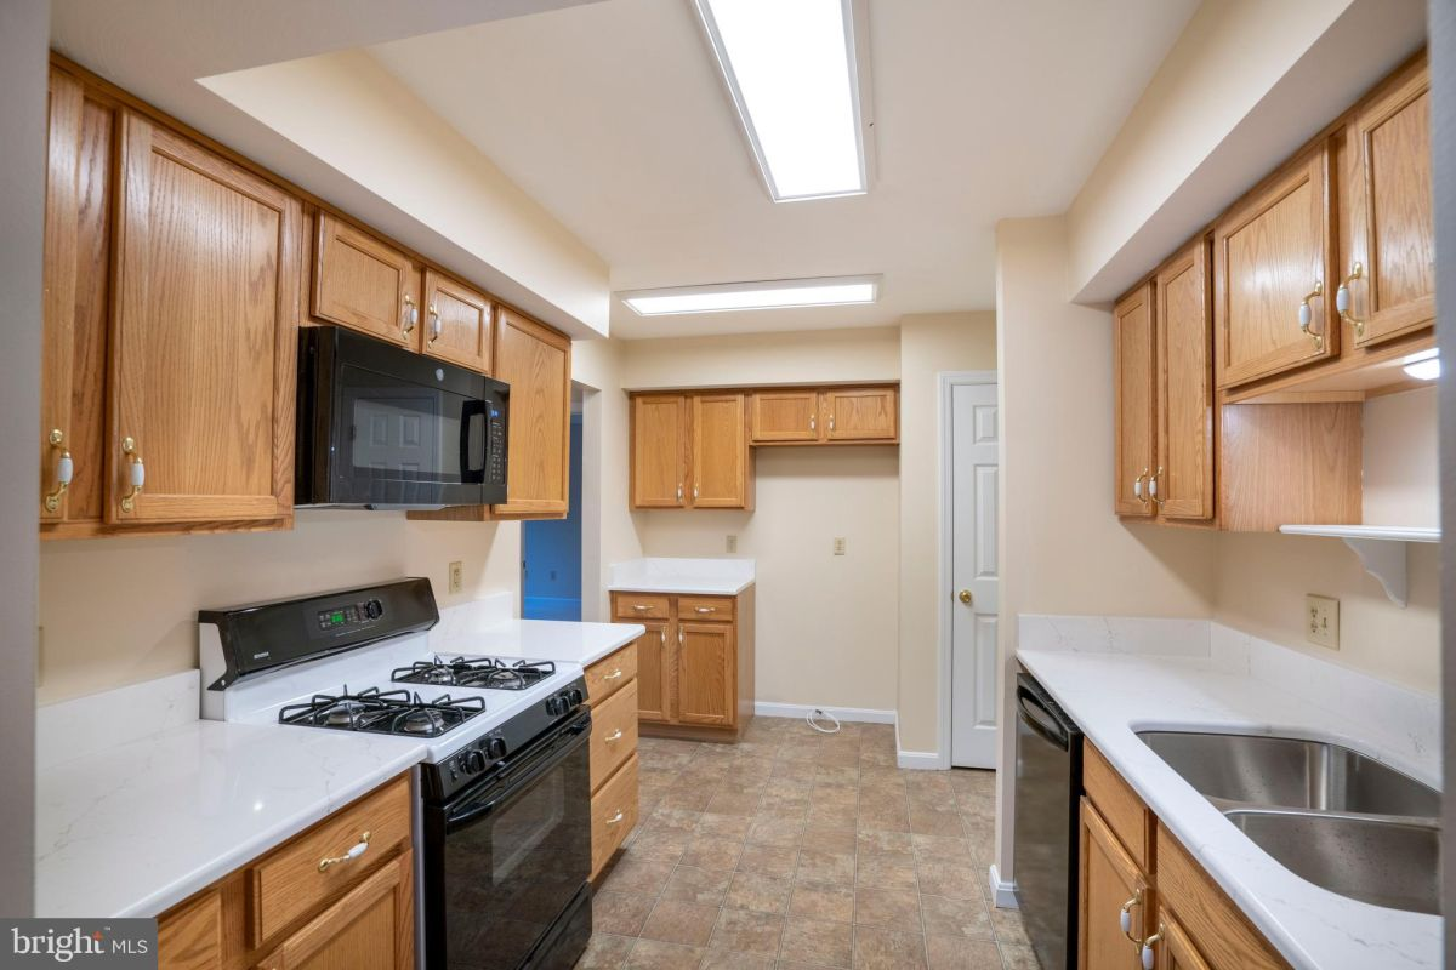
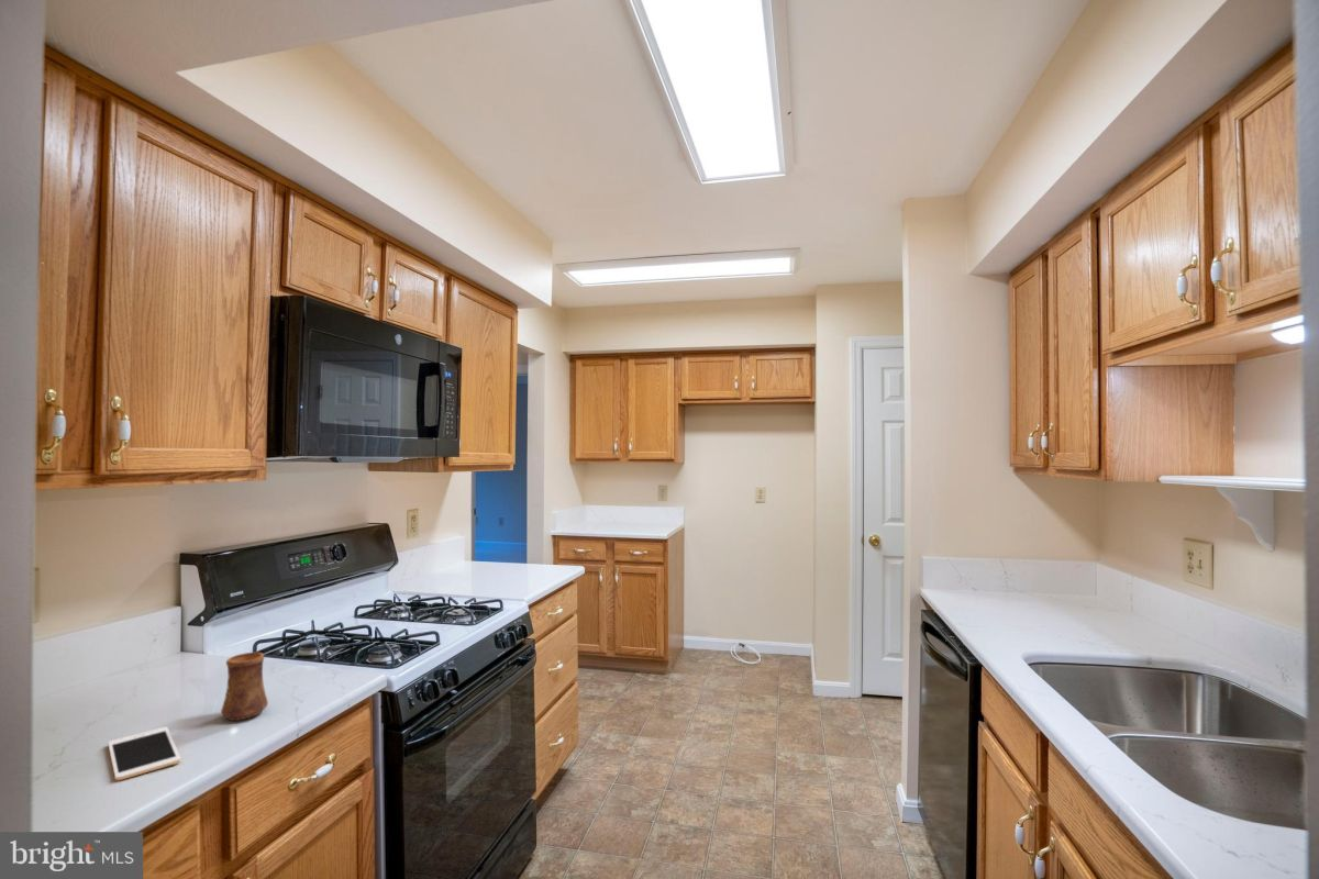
+ cell phone (143, 752)
+ cup (245, 685)
